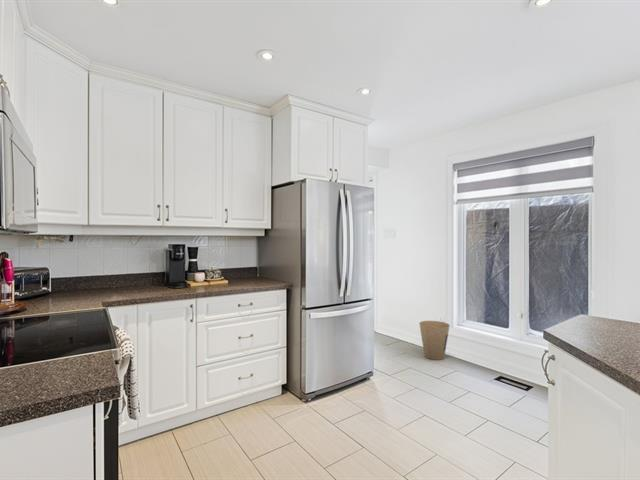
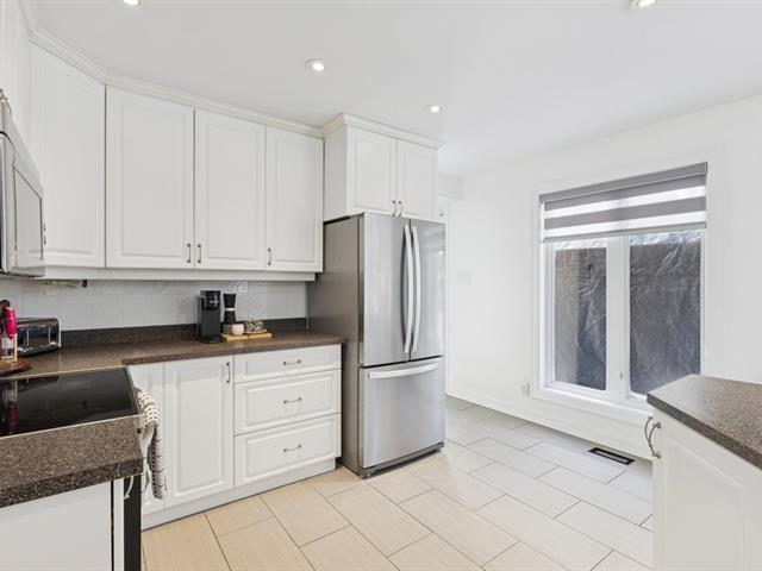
- trash can (434, 340)
